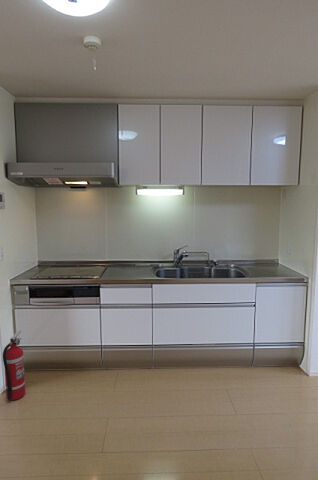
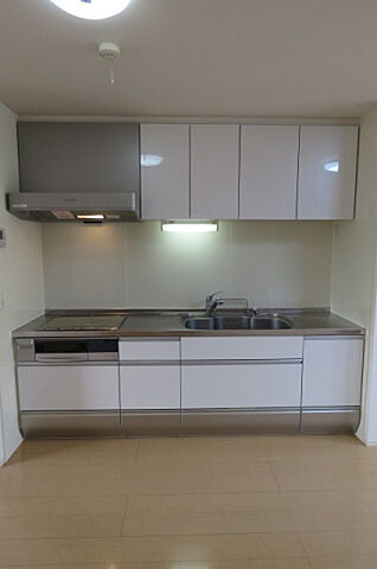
- fire extinguisher (13, 366)
